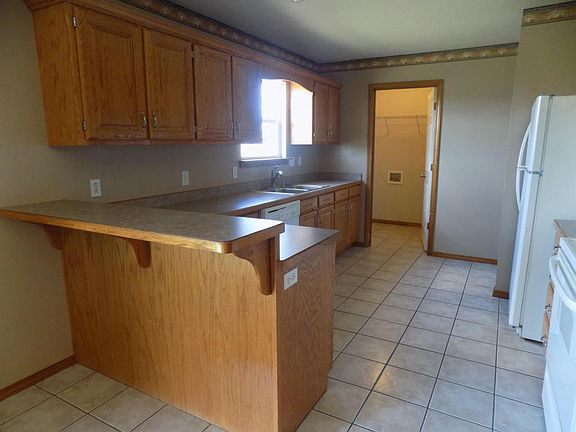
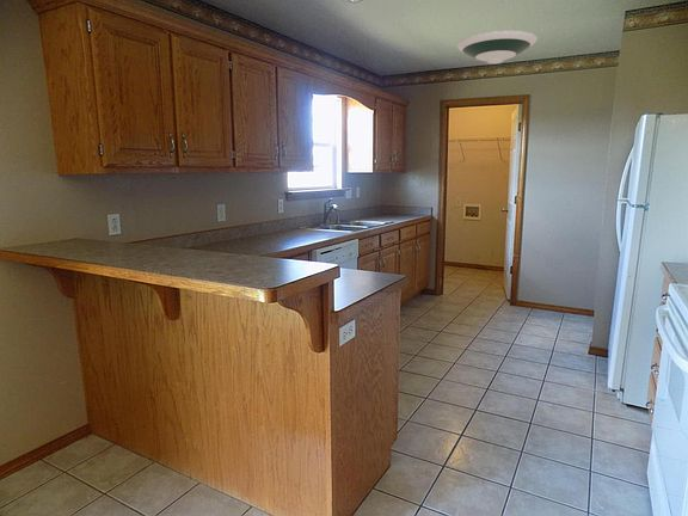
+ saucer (494, 51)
